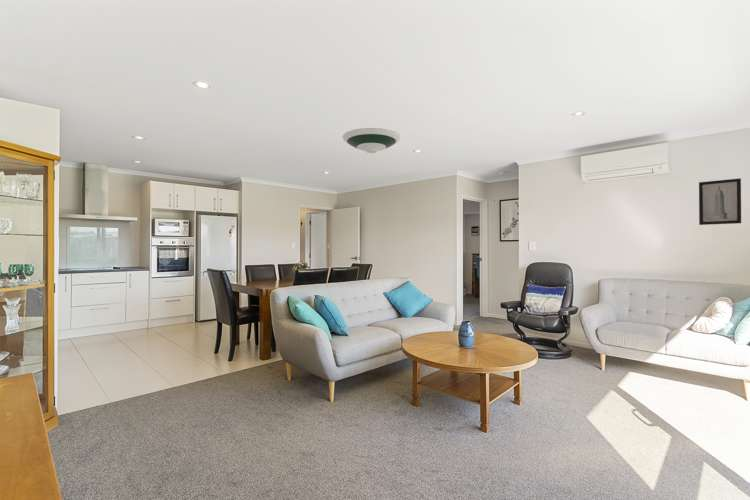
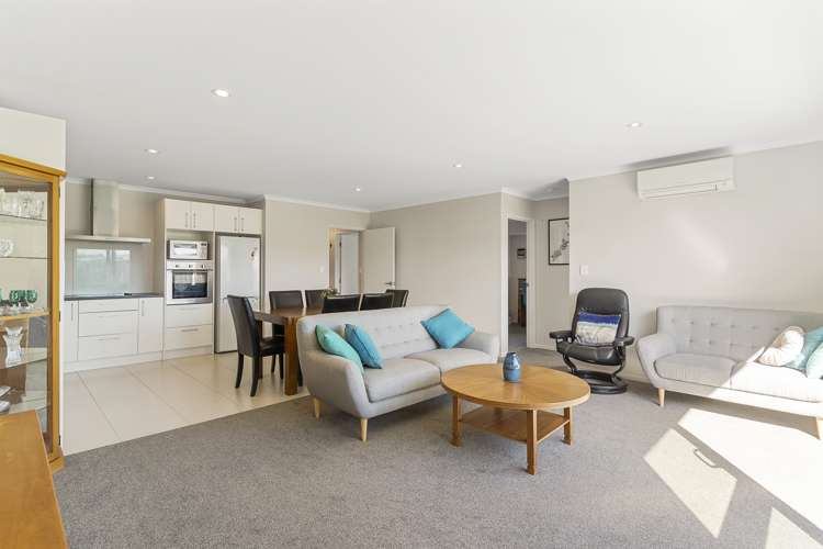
- wall art (719, 202)
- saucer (371, 144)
